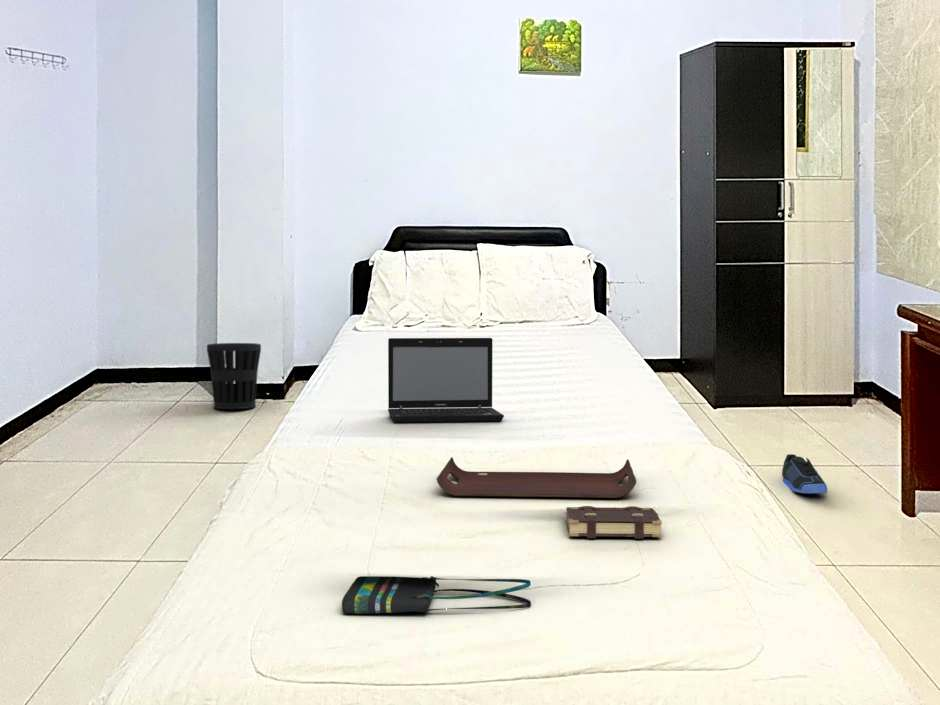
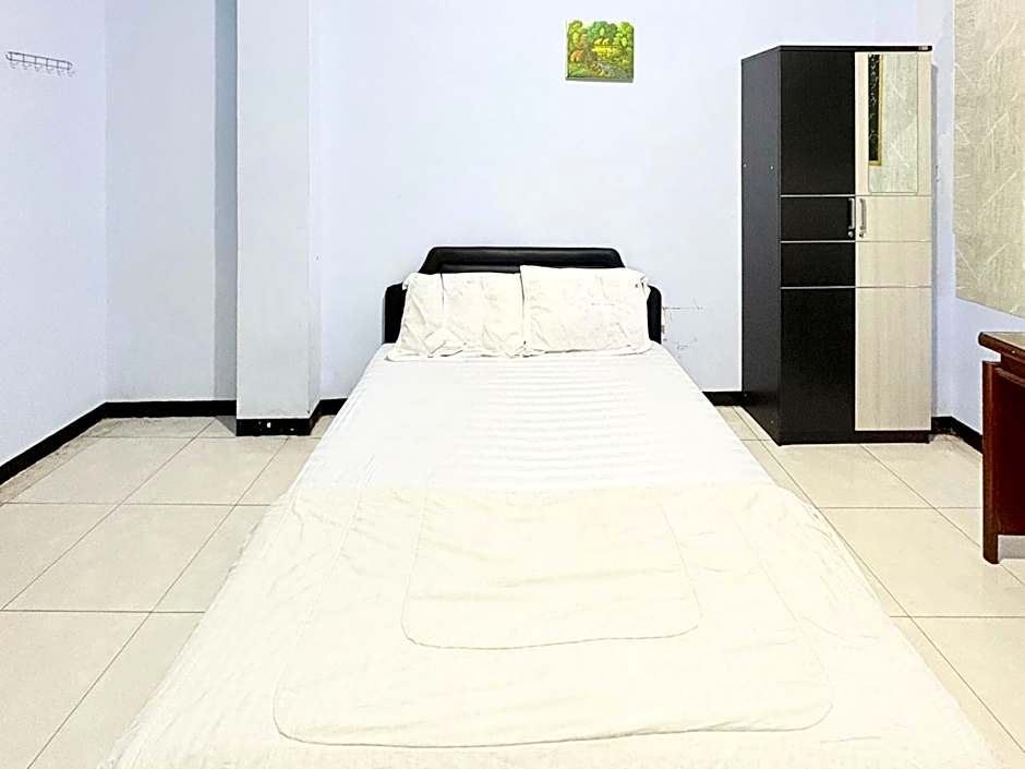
- sneaker (802, 474)
- wastebasket (234, 375)
- tote bag (439, 590)
- book (612, 520)
- laptop (444, 379)
- serving tray (537, 476)
